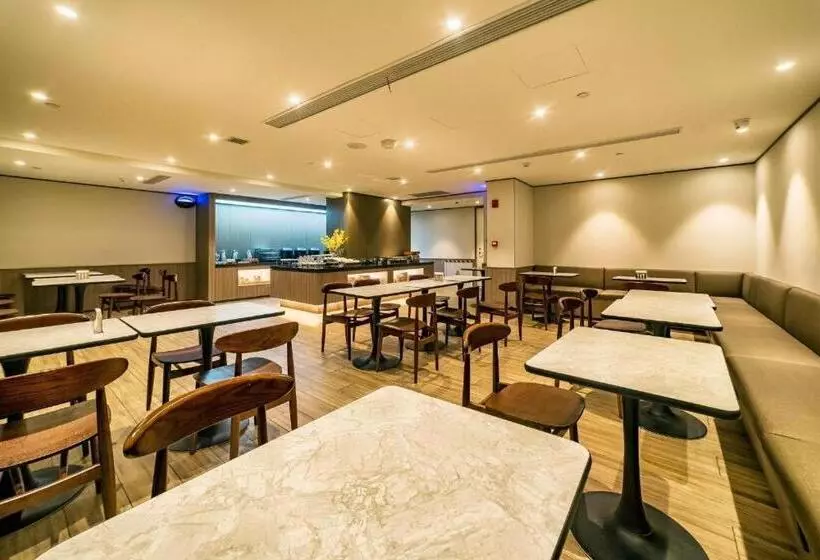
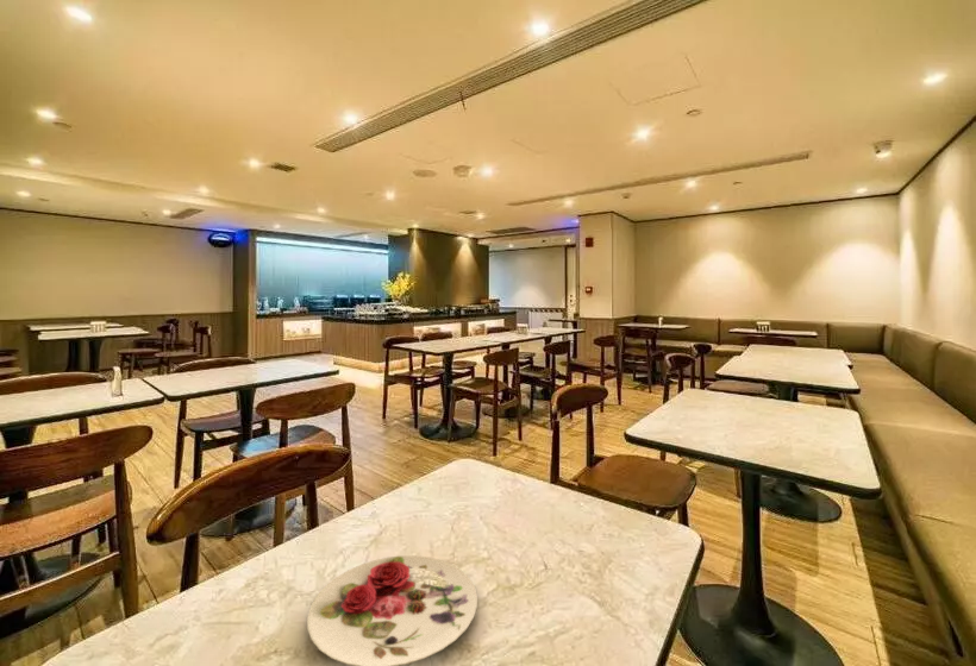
+ plate (395, 599)
